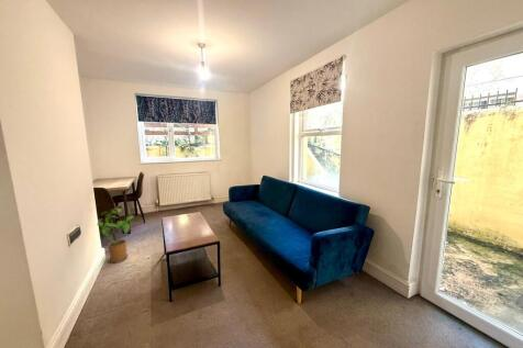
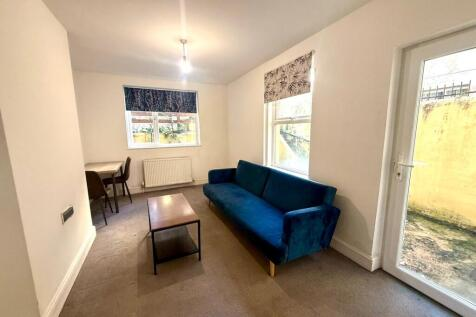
- house plant (119, 234)
